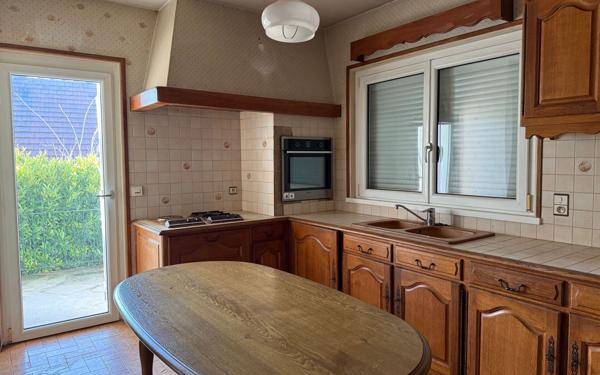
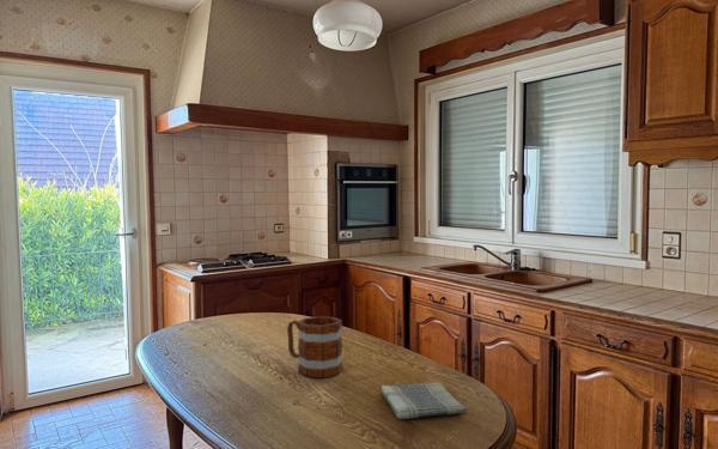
+ dish towel (420, 396)
+ mug (312, 344)
